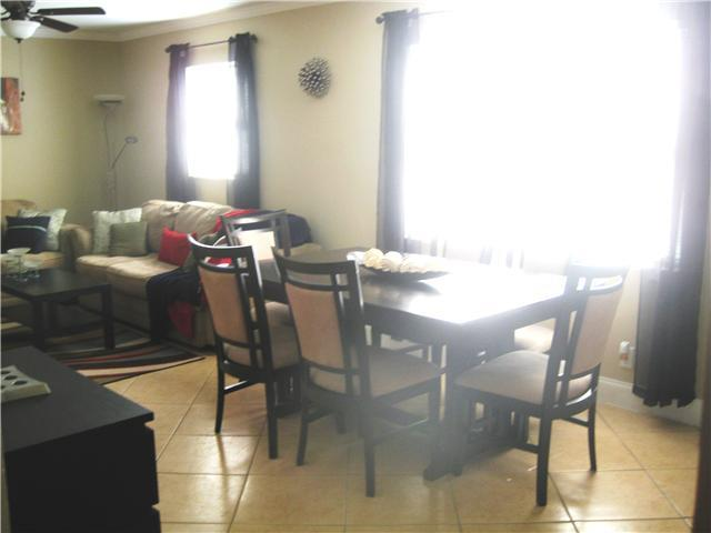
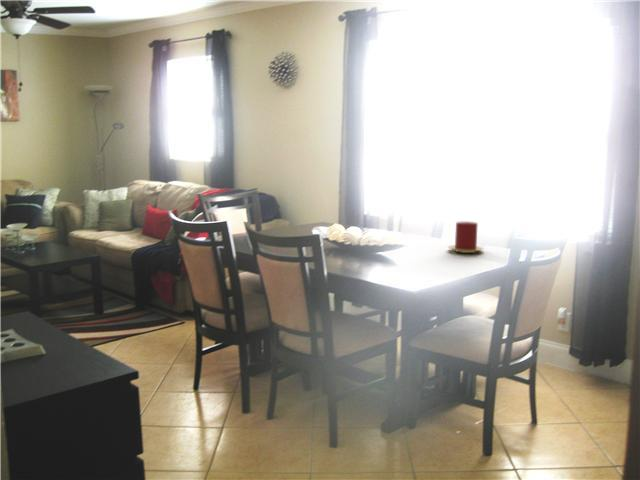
+ candle (466, 236)
